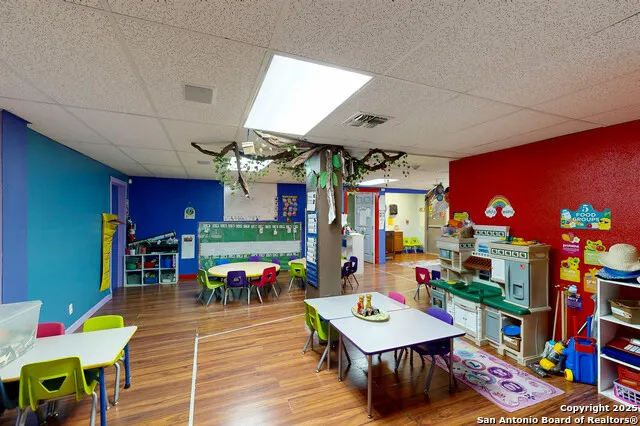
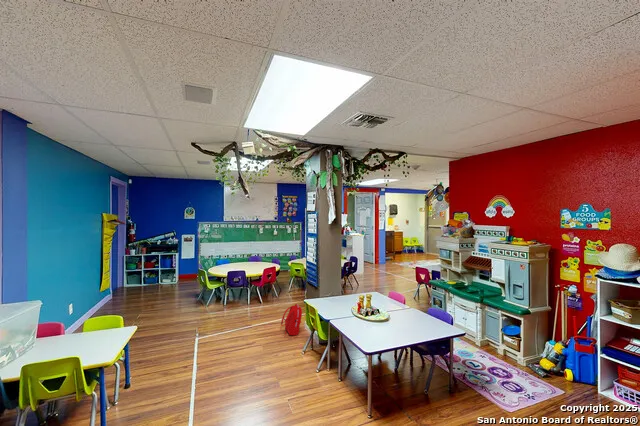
+ backpack (291, 318)
